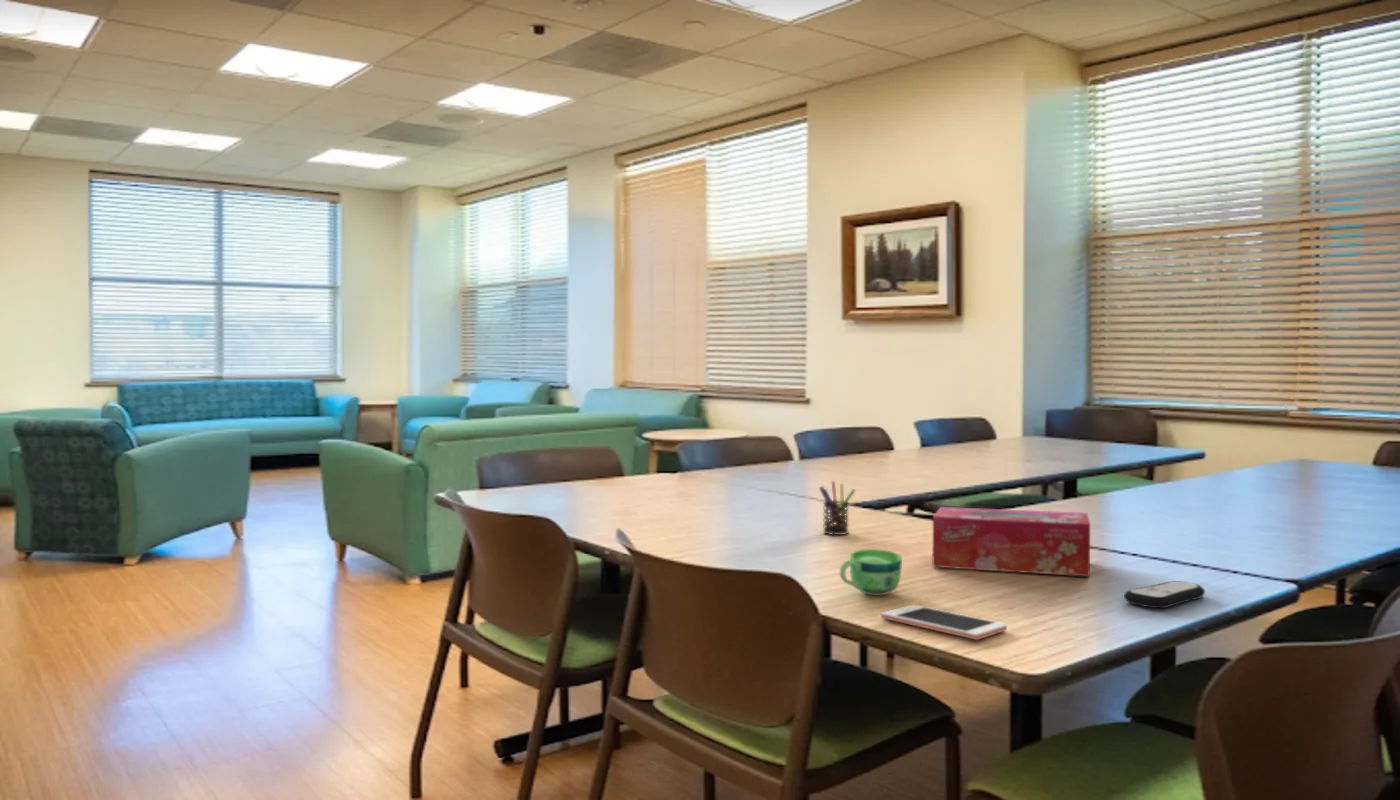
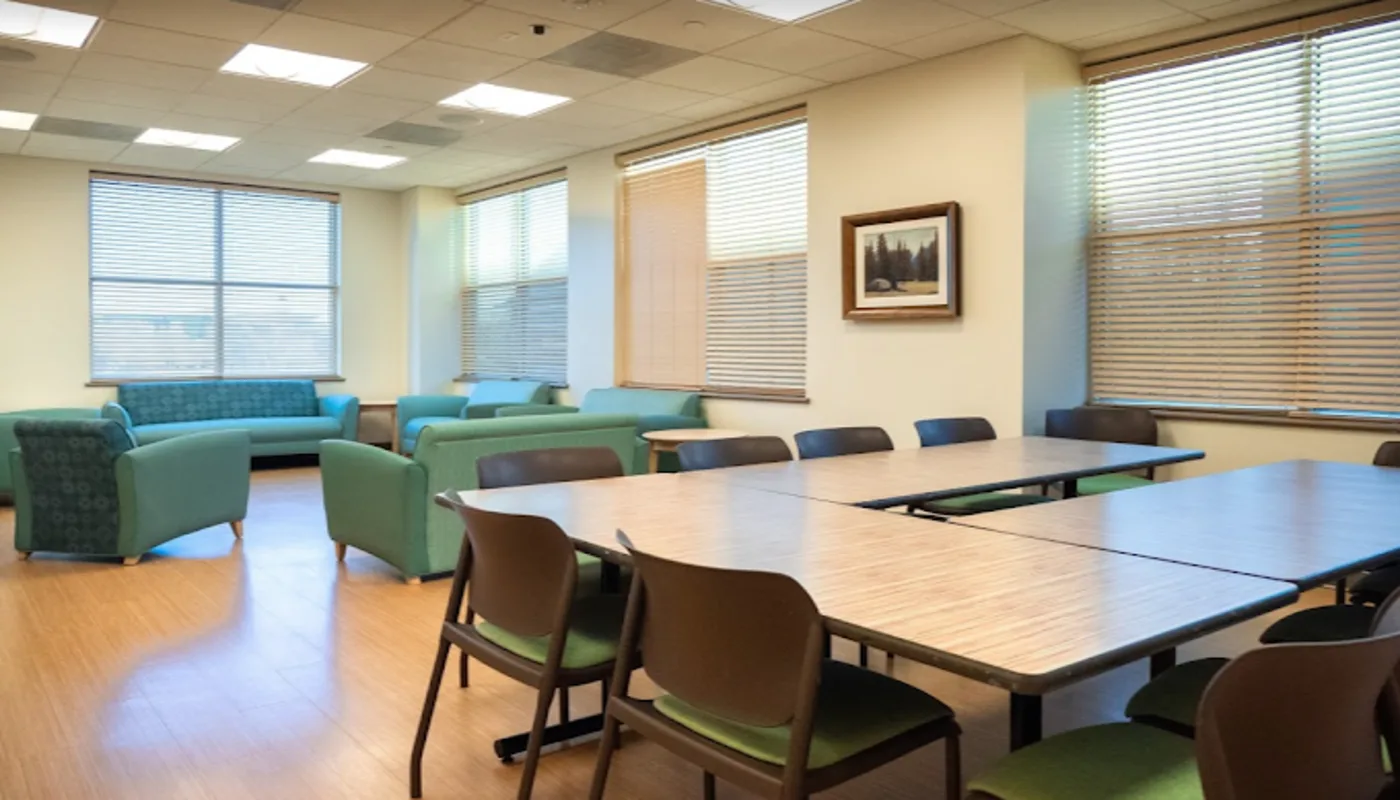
- cup (870, 574)
- cell phone (942, 621)
- remote control (1166, 593)
- tissue box (1010, 539)
- pen holder (838, 506)
